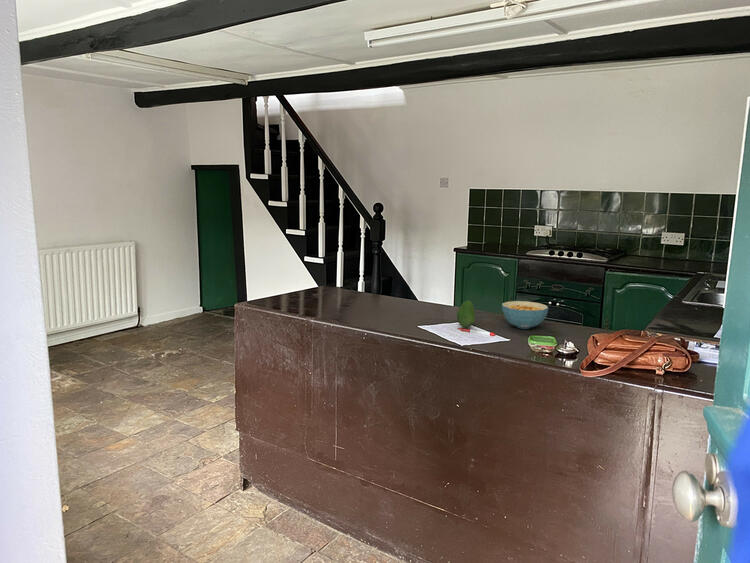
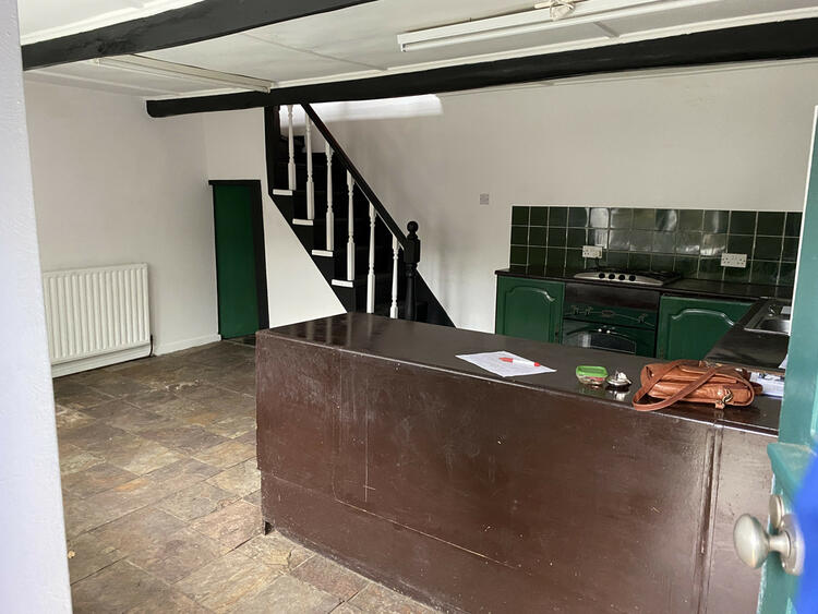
- fruit (466, 314)
- cereal bowl (524, 316)
